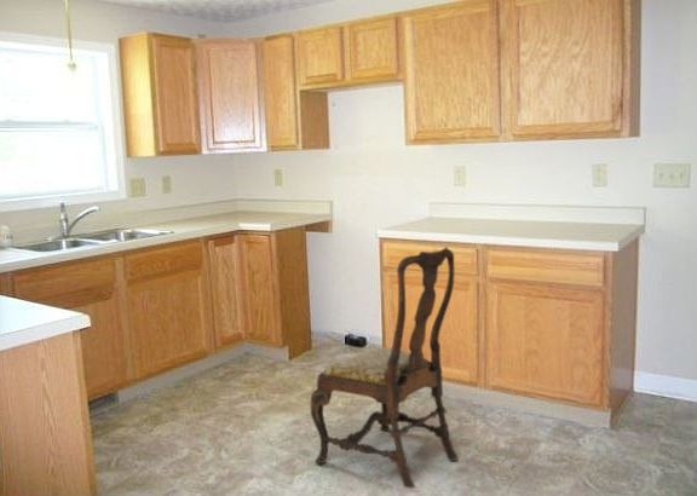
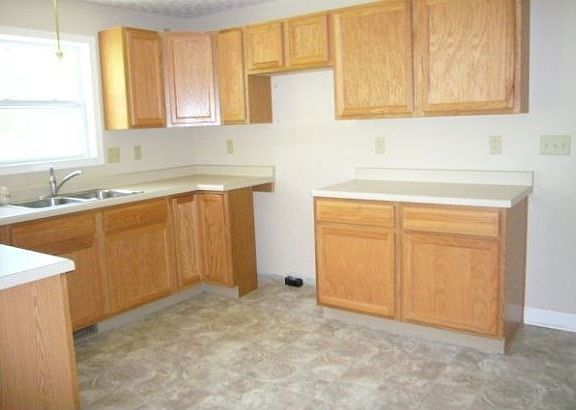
- dining chair (391, 353)
